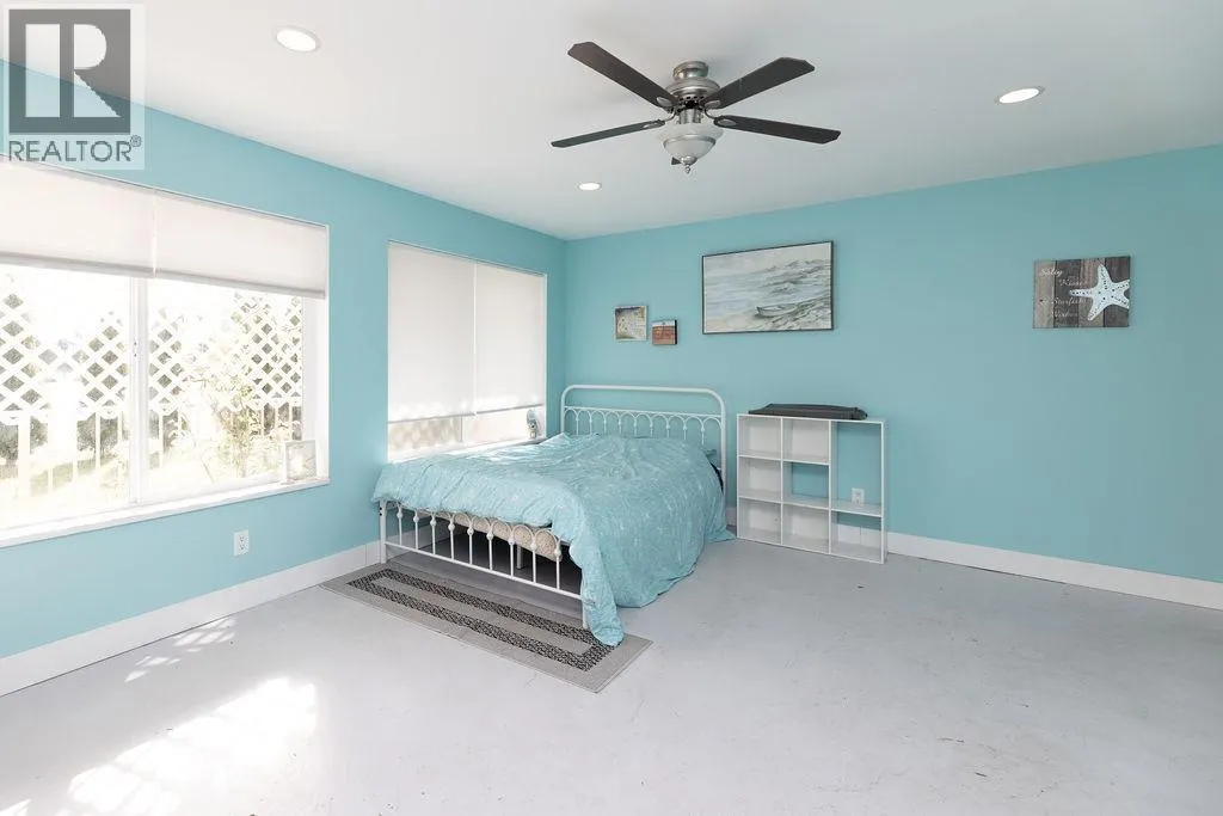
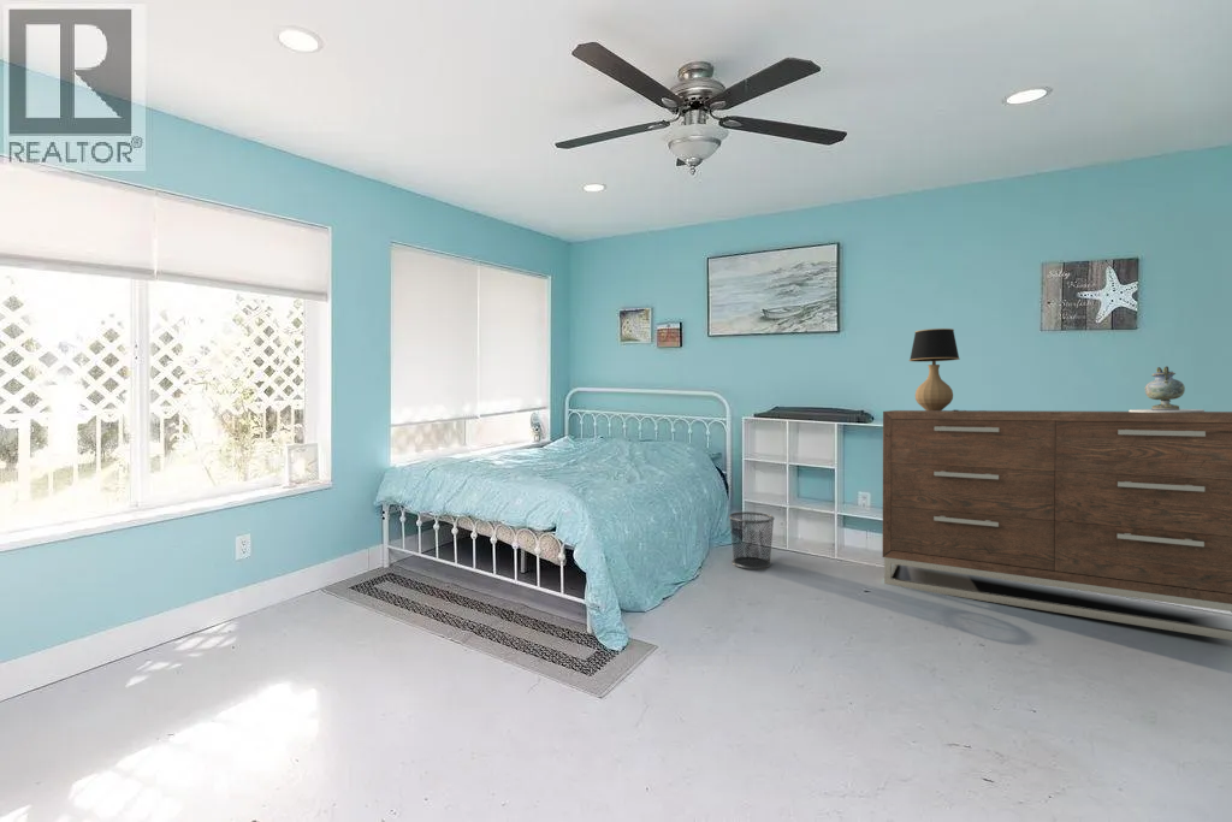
+ decorative vase (1165, 389)
+ table lamp (938, 367)
+ dresser (1048, 504)
+ waste bin (751, 539)
